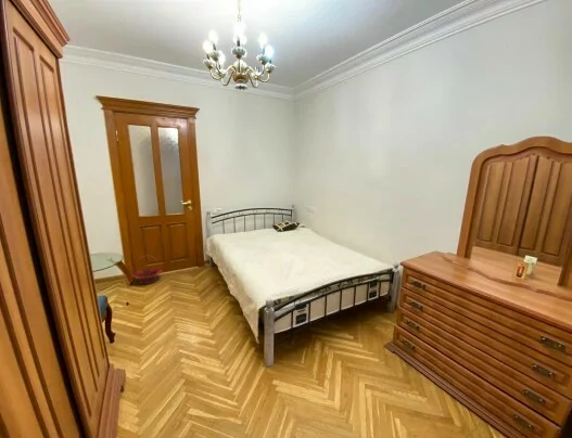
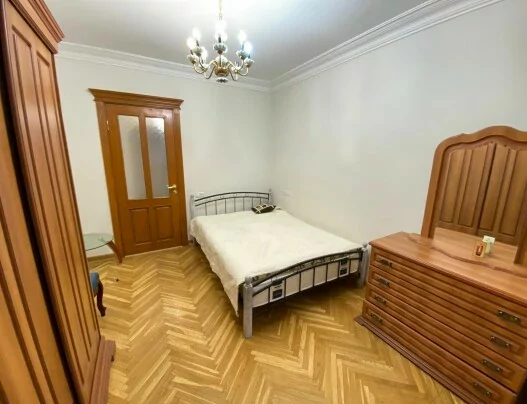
- basket (147, 269)
